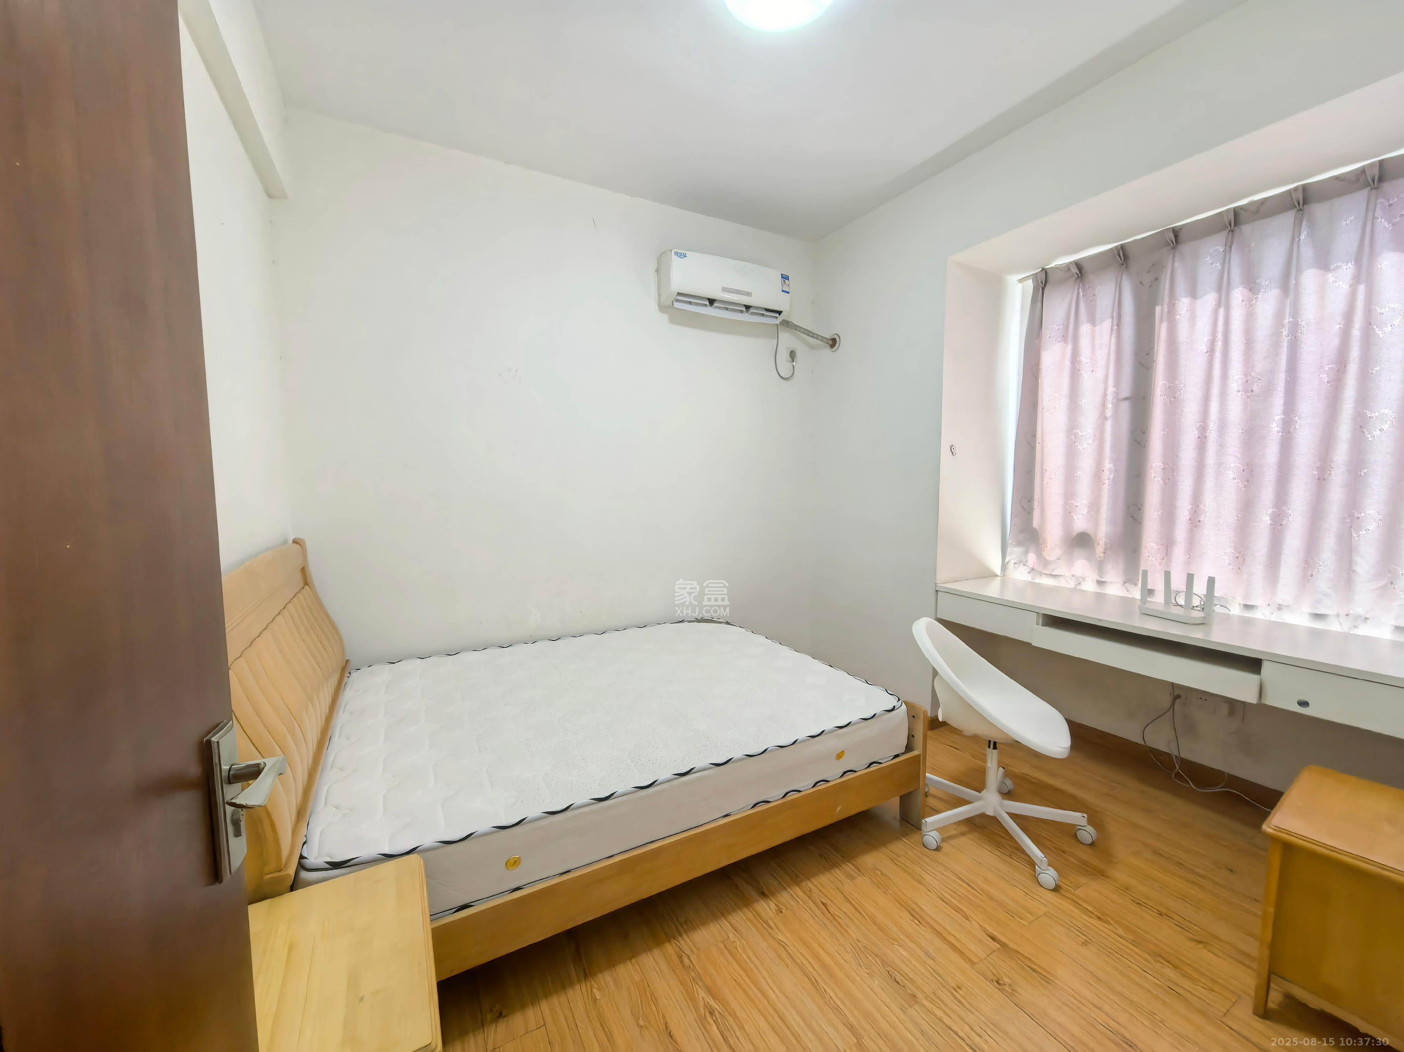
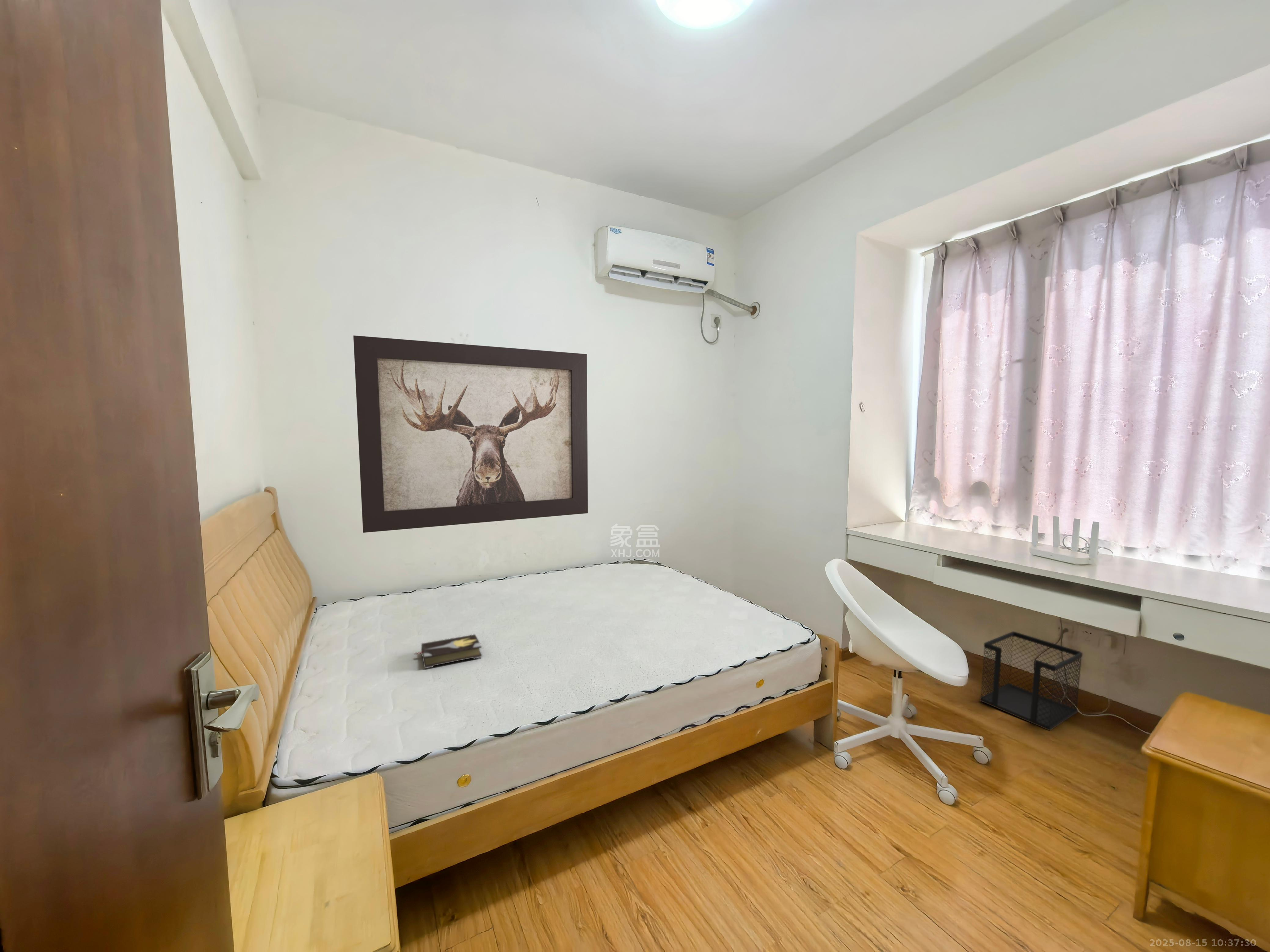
+ wall art (484, 435)
+ hardback book (451, 649)
+ wastebasket (1029, 676)
